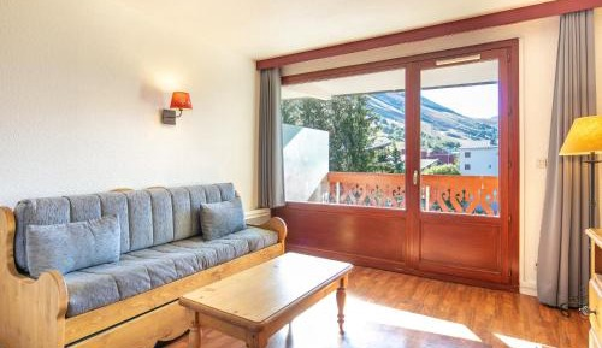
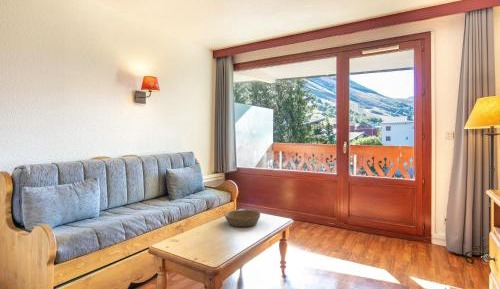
+ bowl (242, 218)
